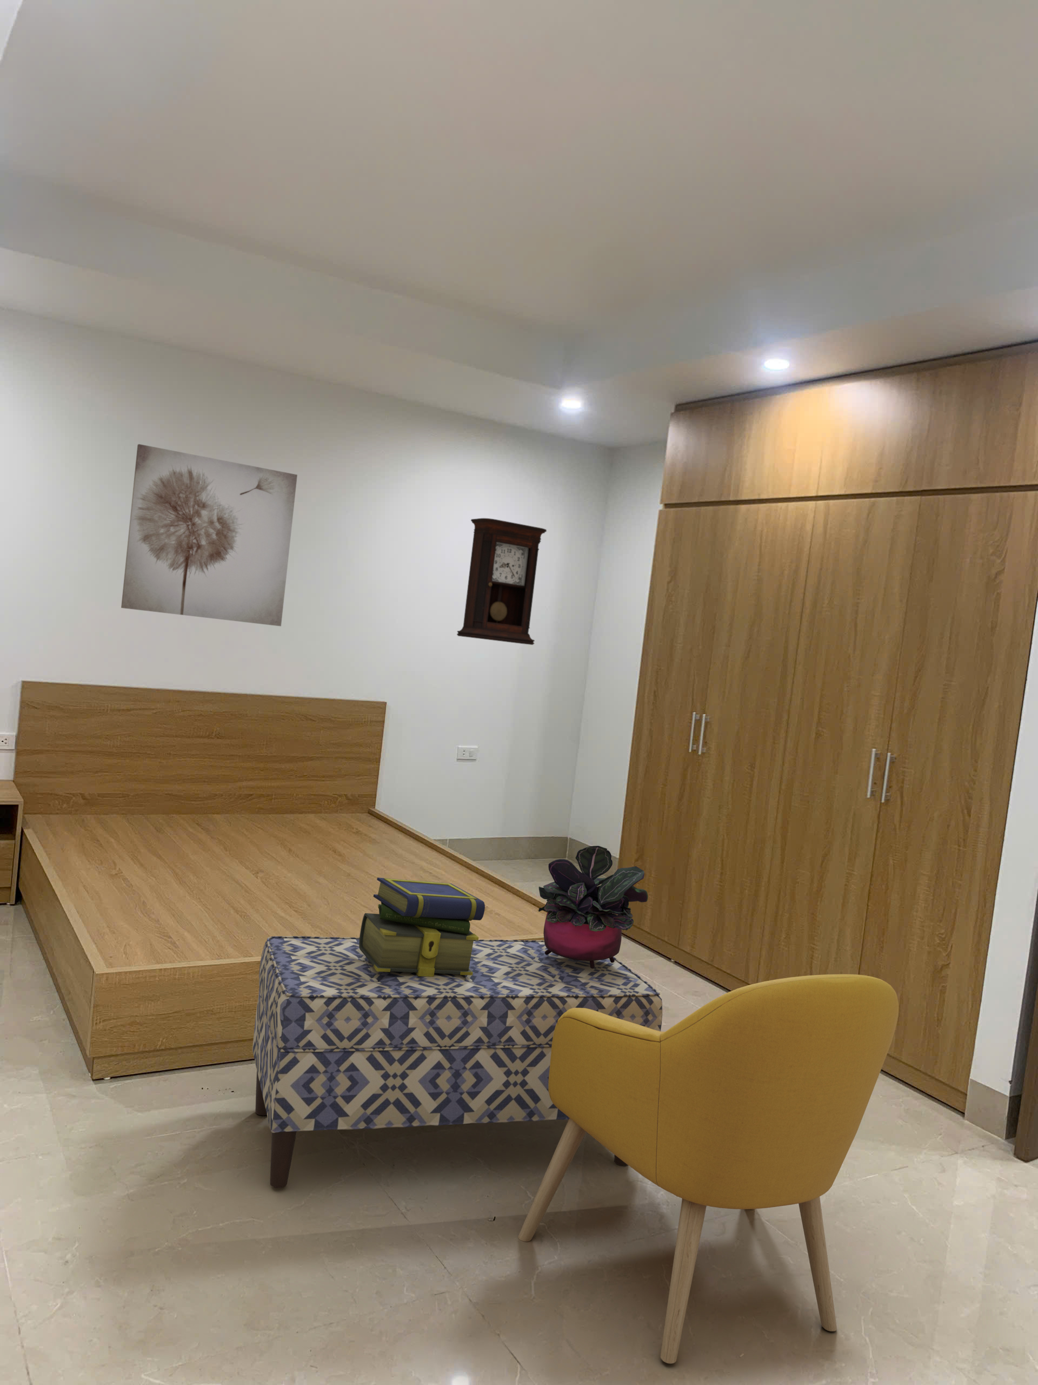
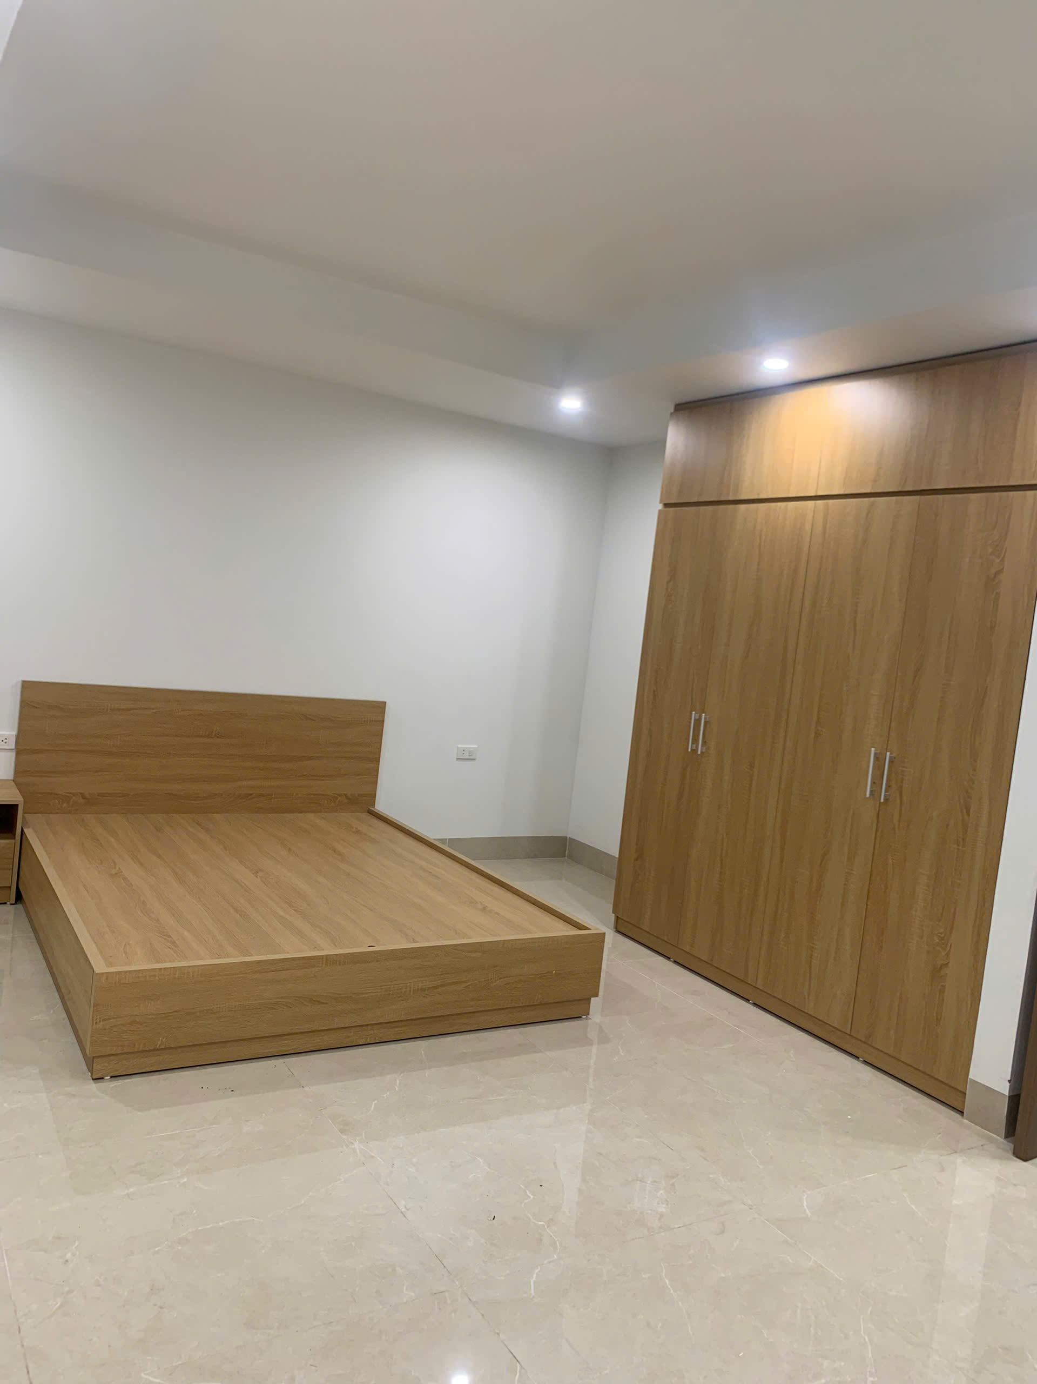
- pendulum clock (505, 582)
- bench (451, 1050)
- wall art (212, 539)
- stack of books (422, 923)
- potted plant (587, 901)
- armchair (725, 1111)
